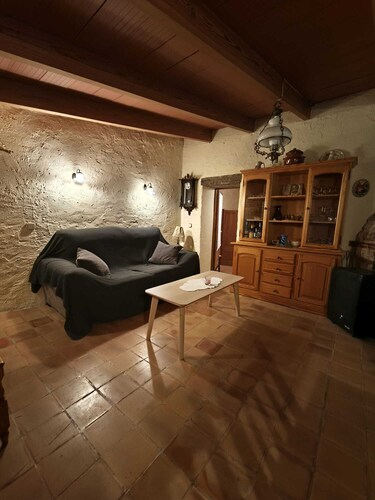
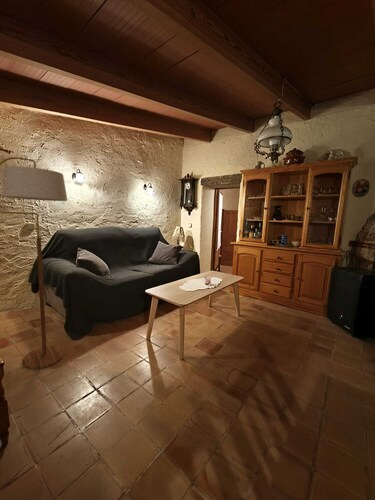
+ floor lamp (38, 265)
